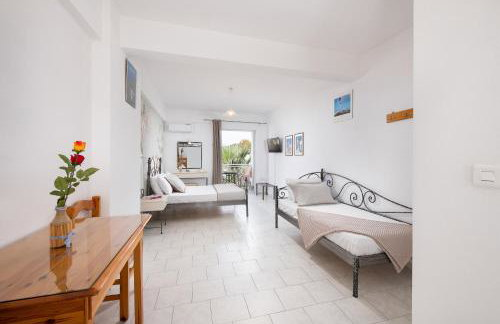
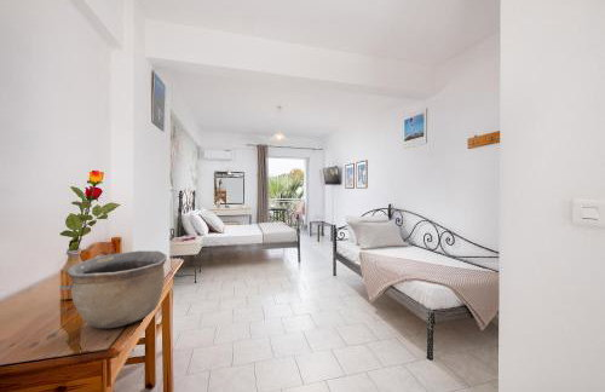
+ bowl (121, 289)
